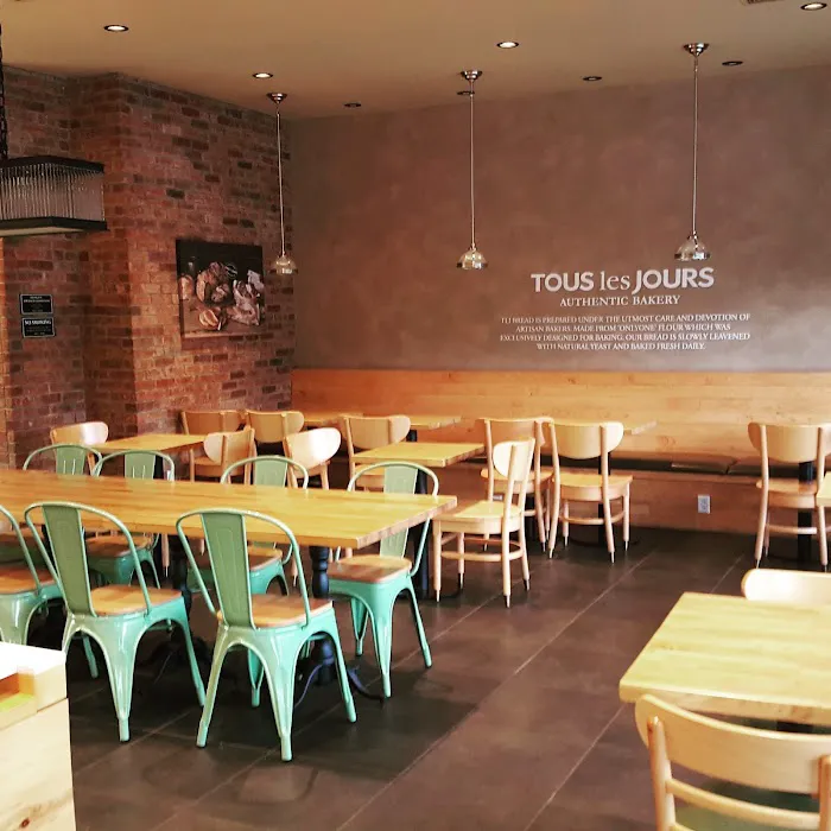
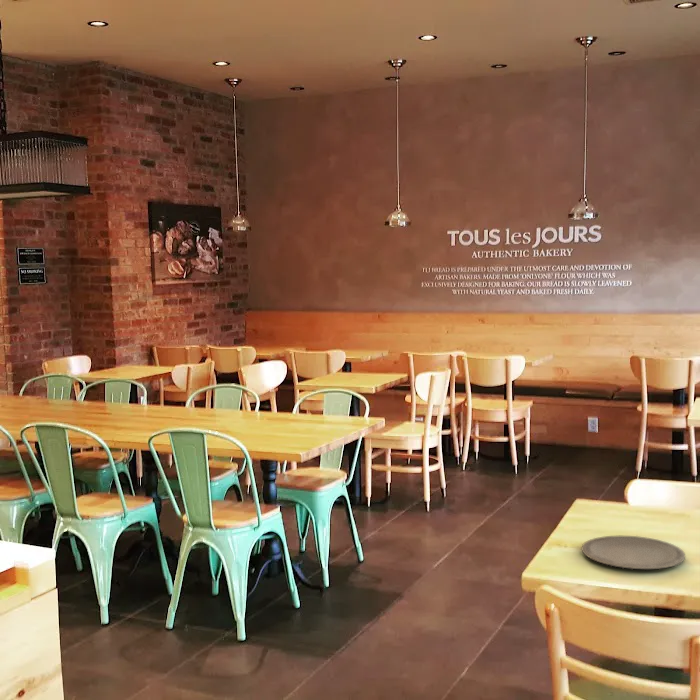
+ plate (632, 553)
